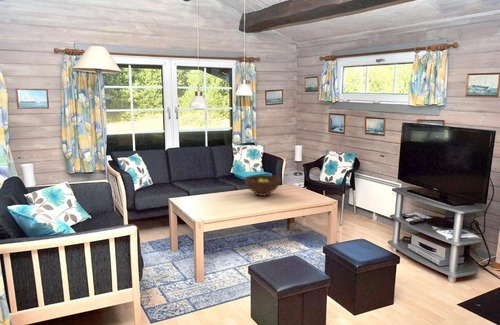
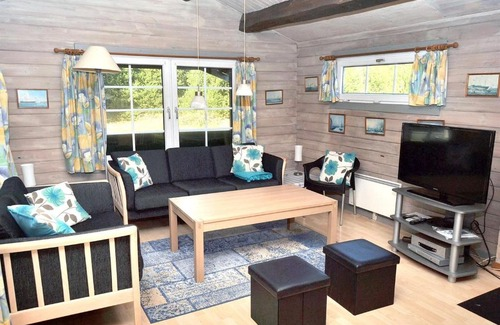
- fruit bowl (262, 186)
